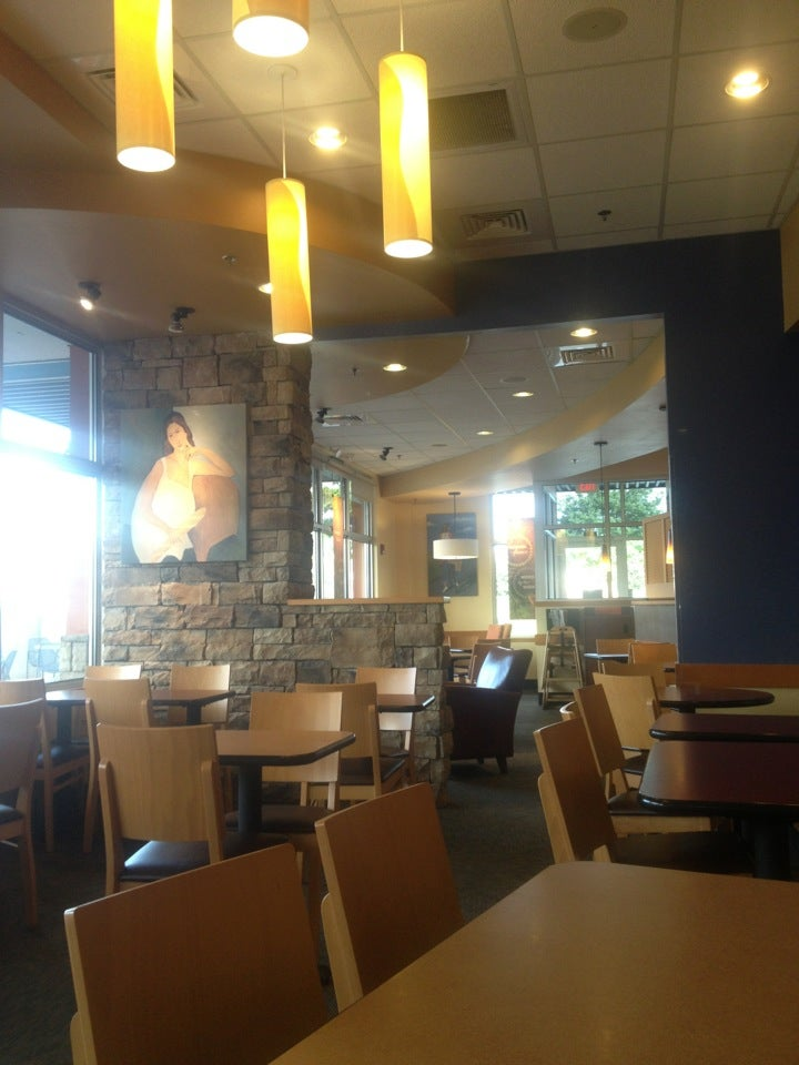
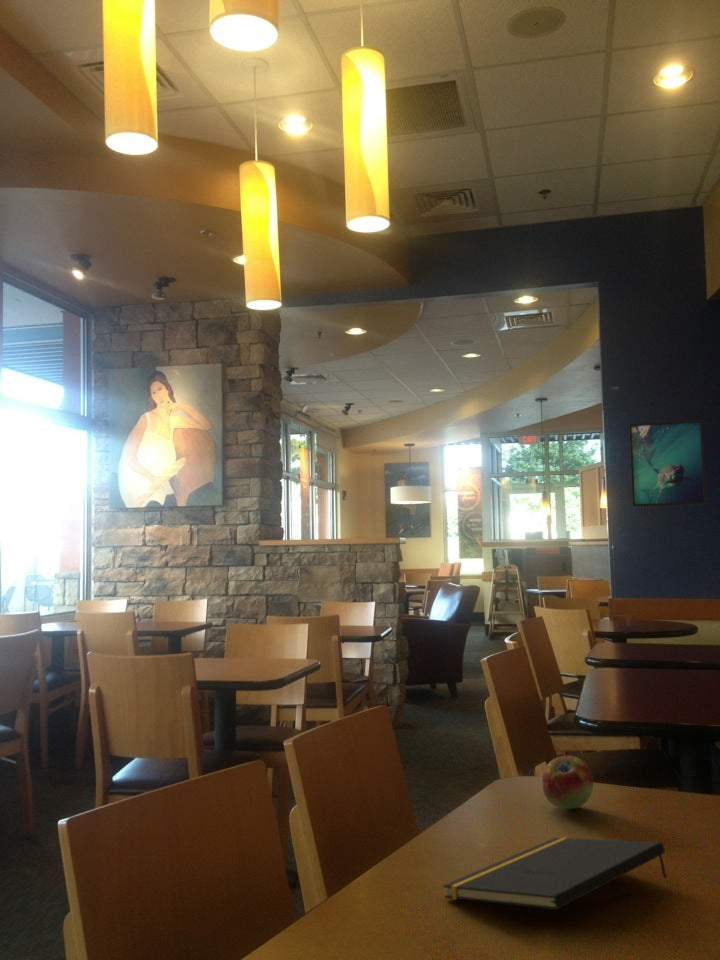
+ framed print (667, 463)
+ notepad (555, 869)
+ fruit (567, 782)
